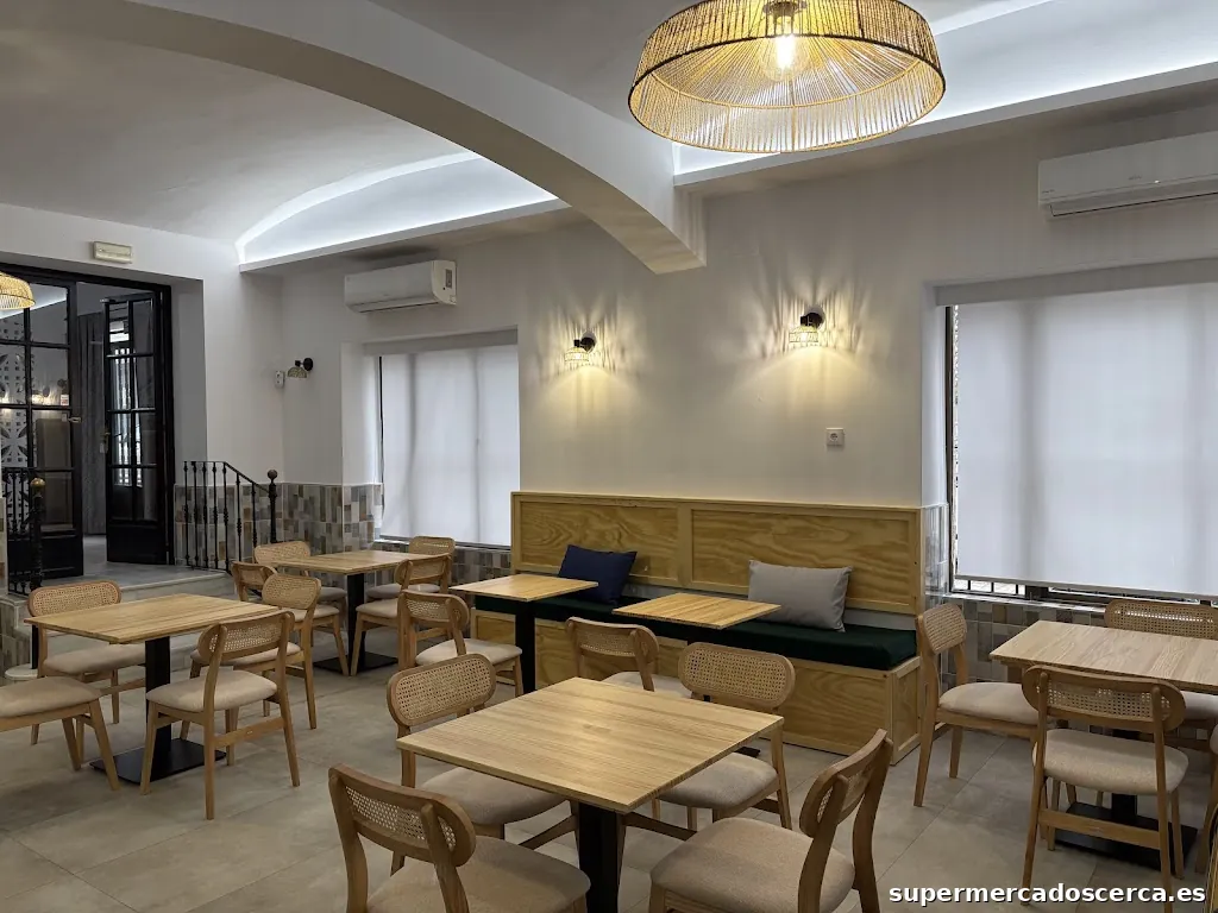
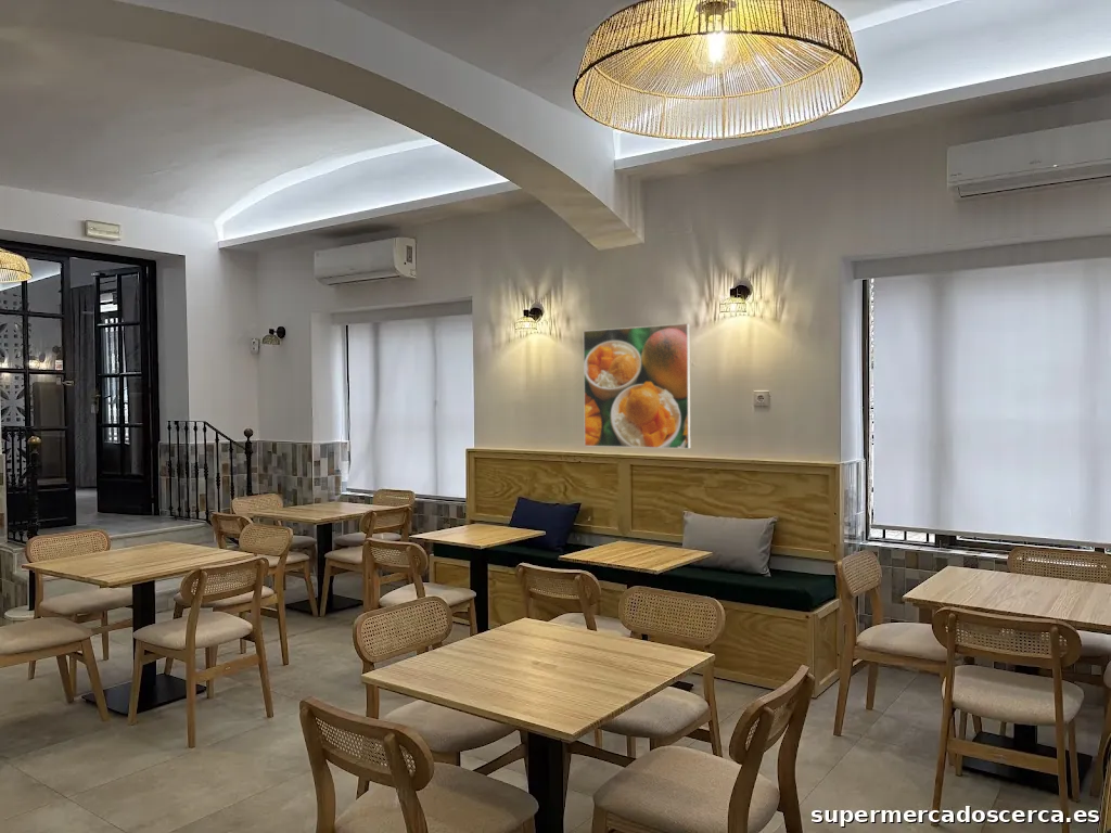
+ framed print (635, 387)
